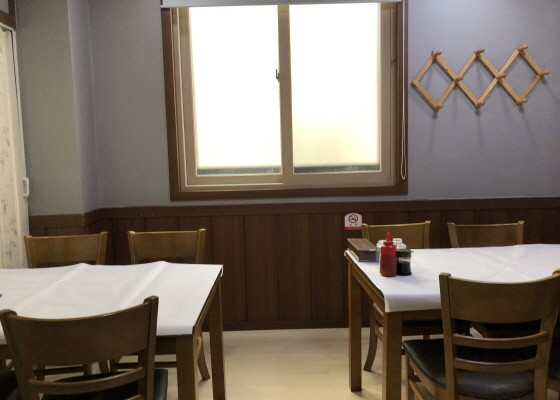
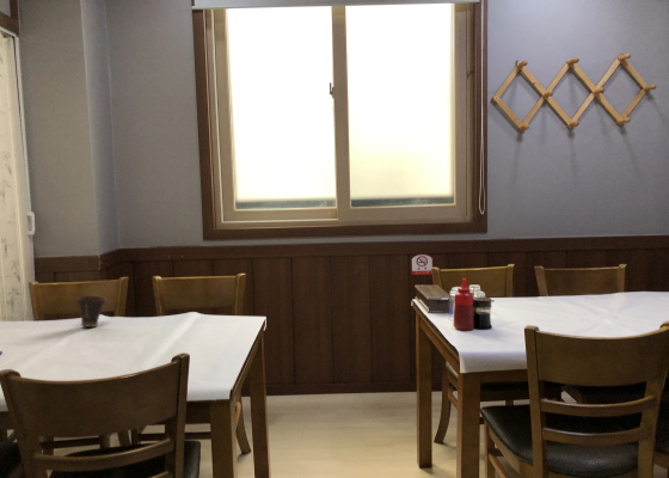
+ cup (92, 311)
